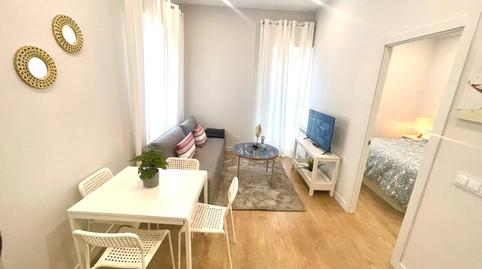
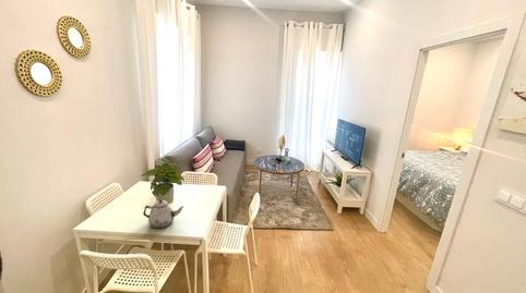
+ teapot (164, 211)
